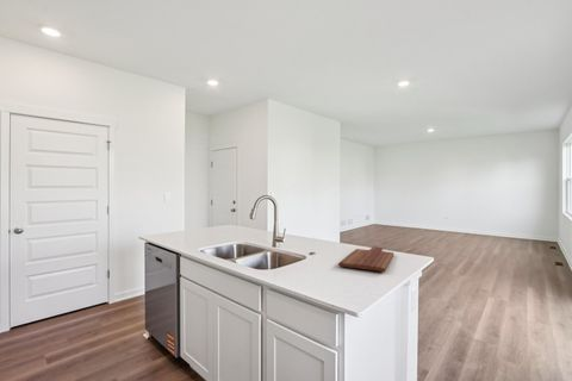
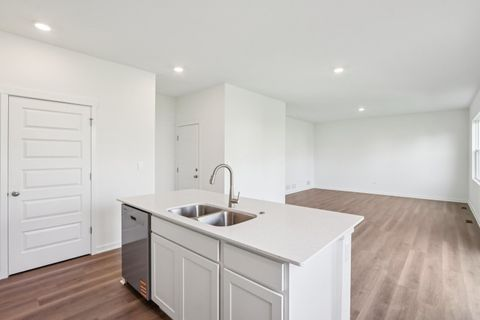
- cutting board (368, 257)
